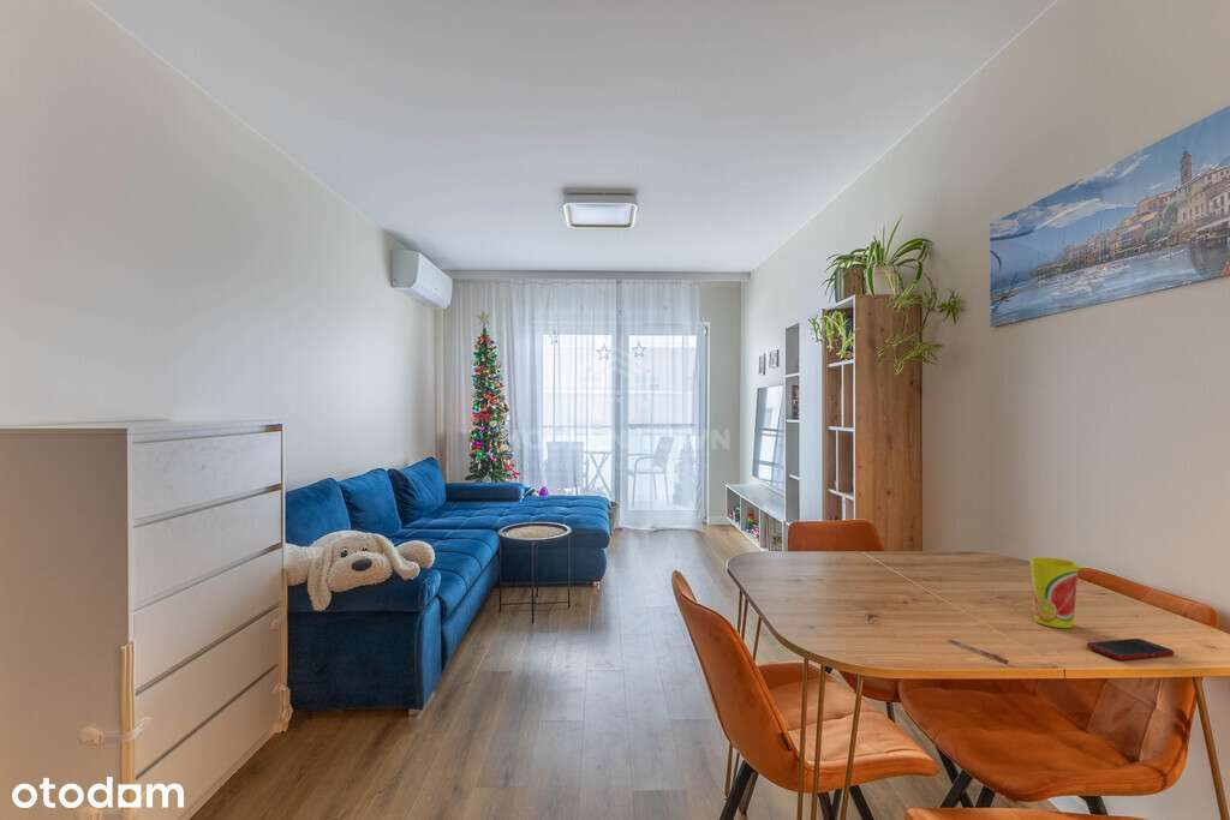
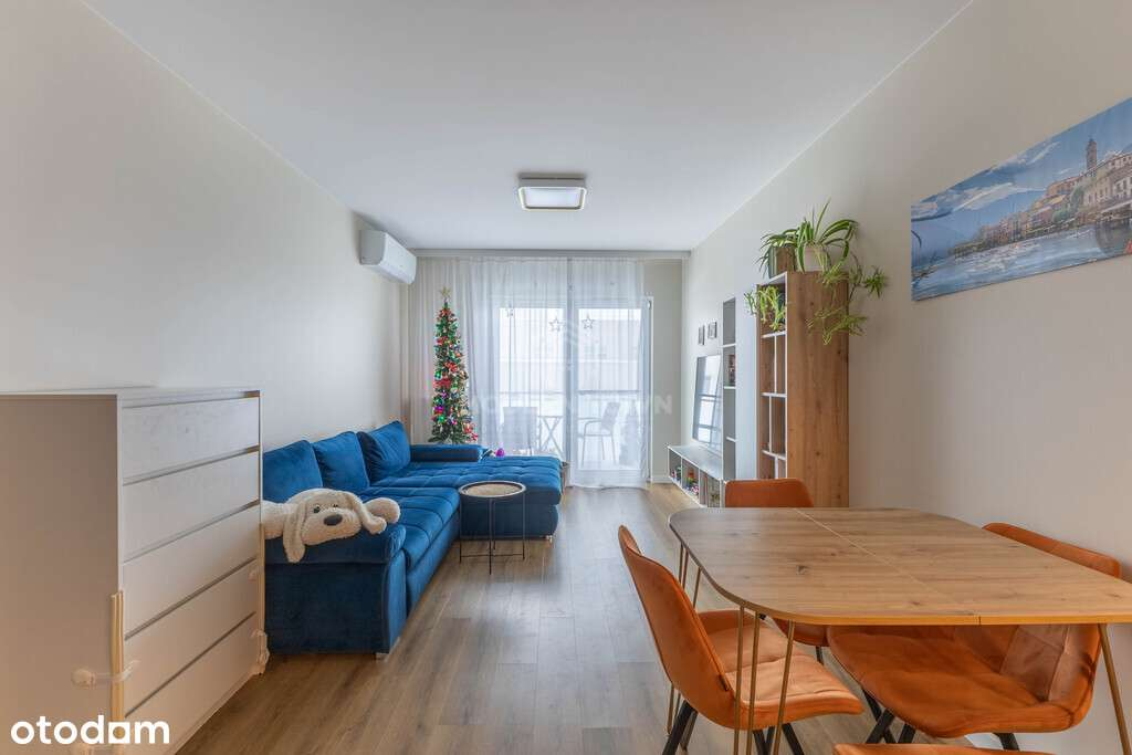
- cup (1053, 592)
- cell phone (1129, 648)
- pen (977, 650)
